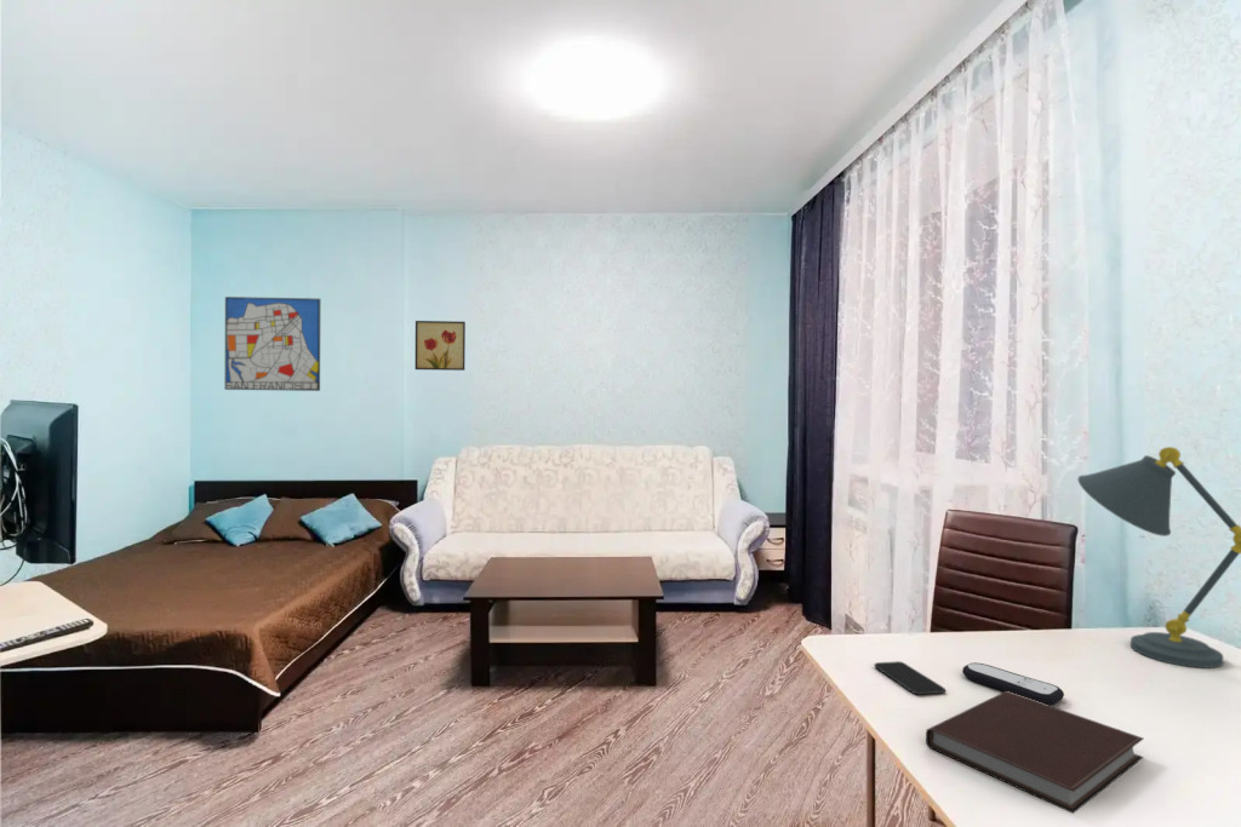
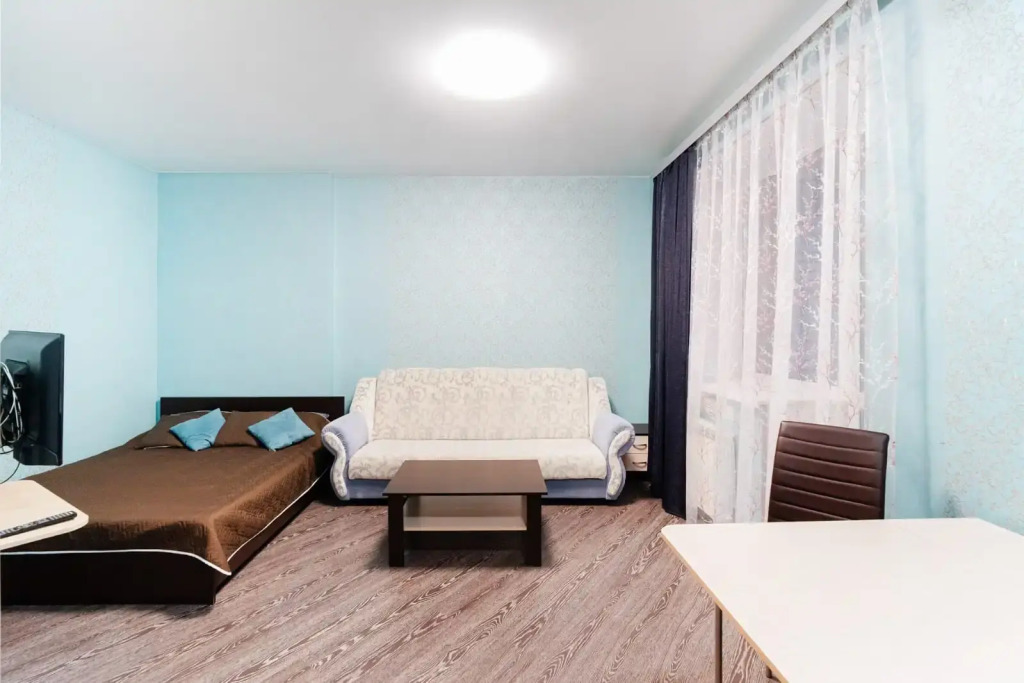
- wall art (273, 344)
- notebook (1033, 742)
- remote control (1010, 682)
- desk lamp (1162, 535)
- smartphone (908, 677)
- wall art (440, 345)
